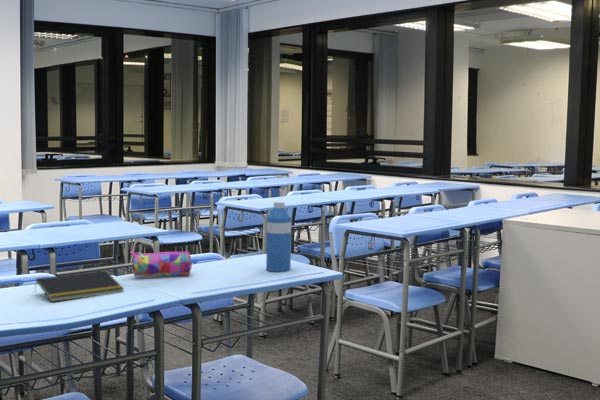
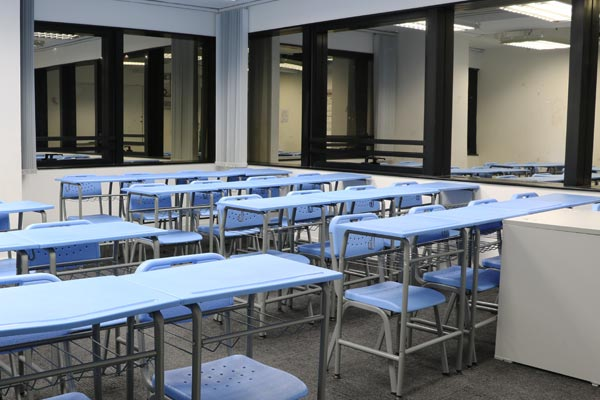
- notepad (80, 285)
- water bottle (278, 235)
- pencil case (161, 263)
